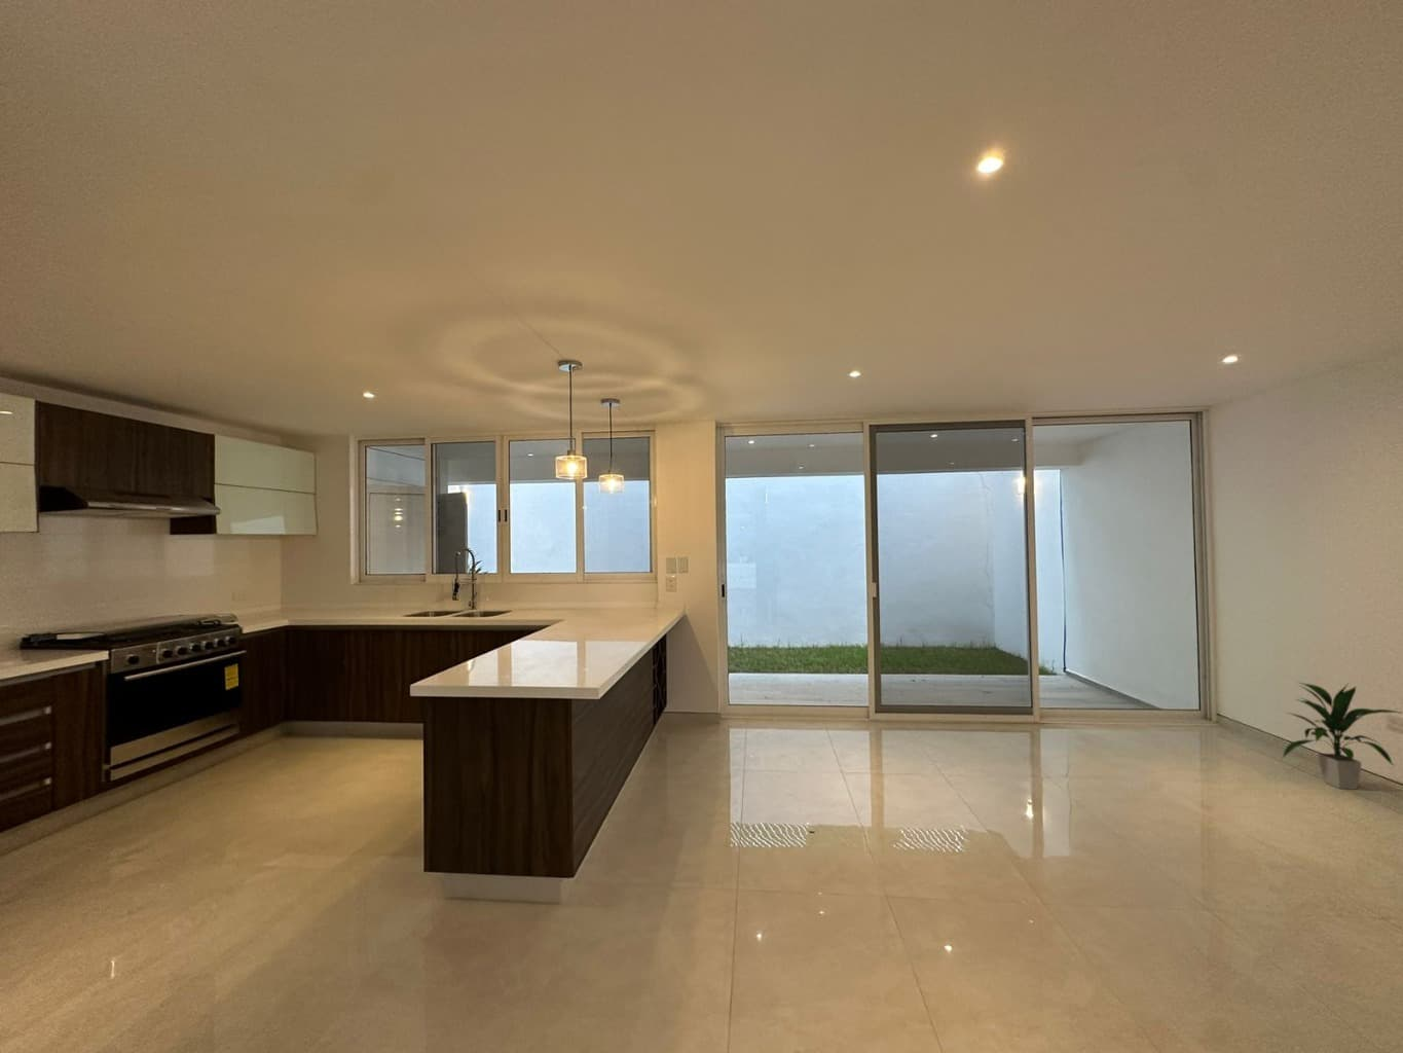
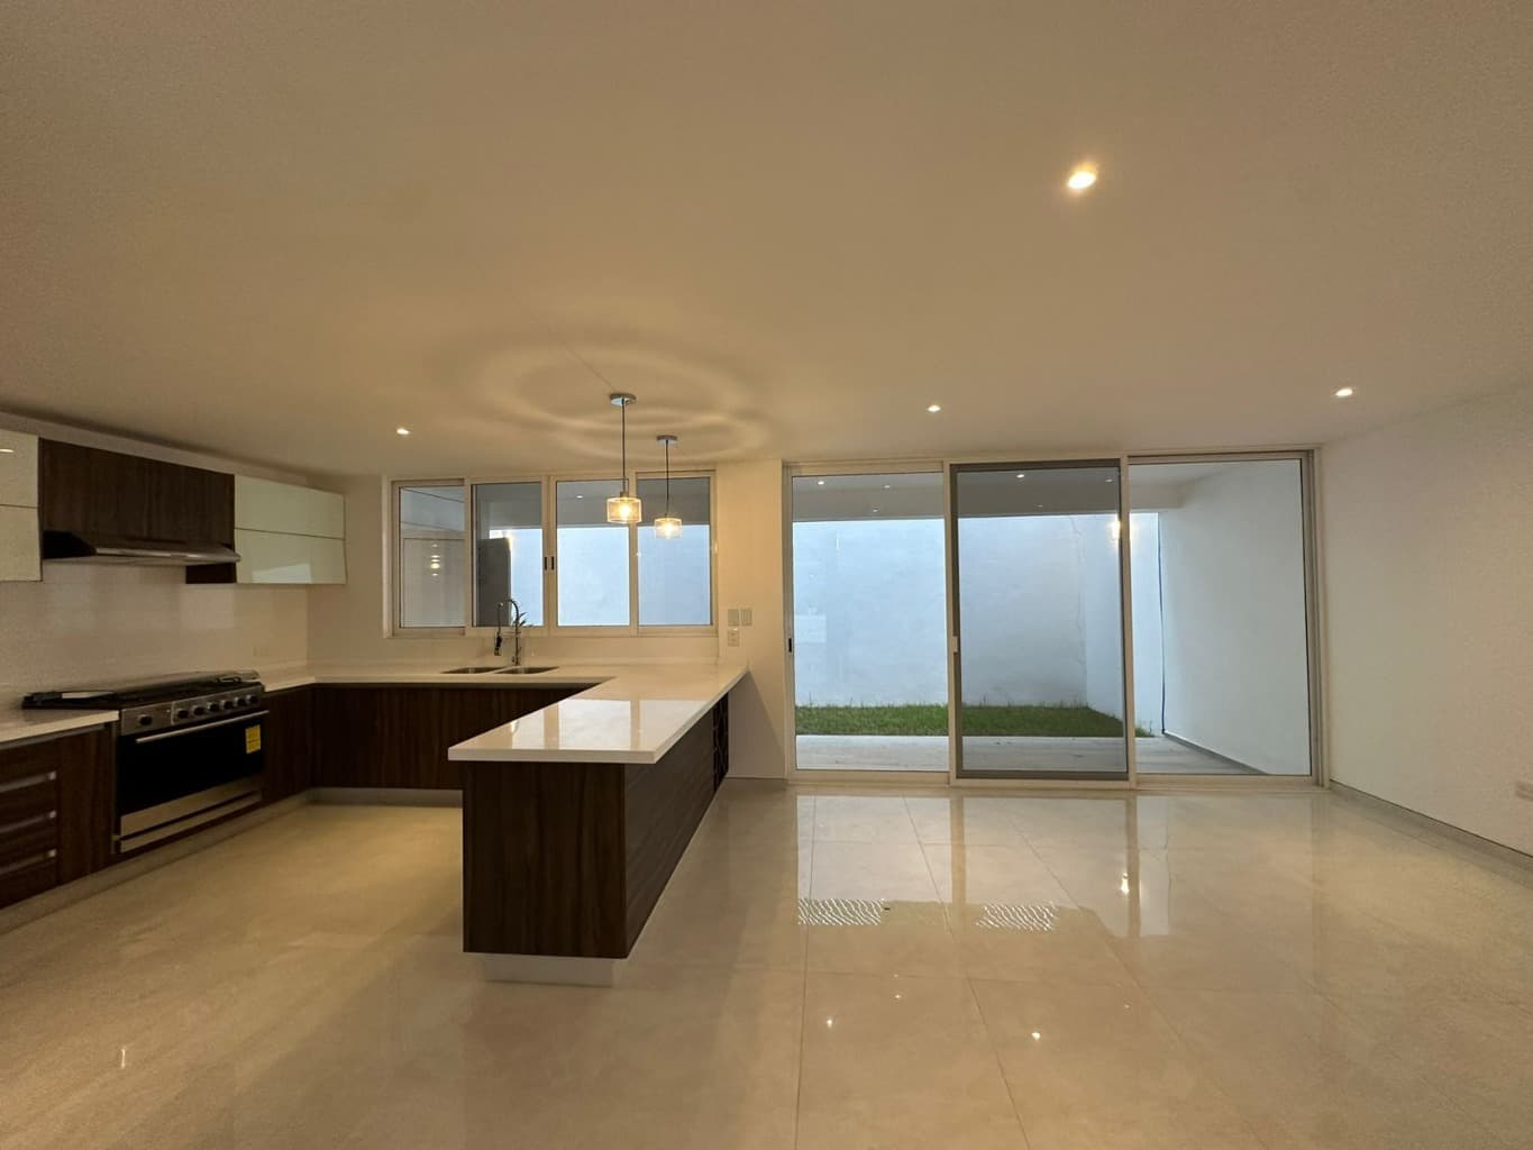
- indoor plant (1332, 731)
